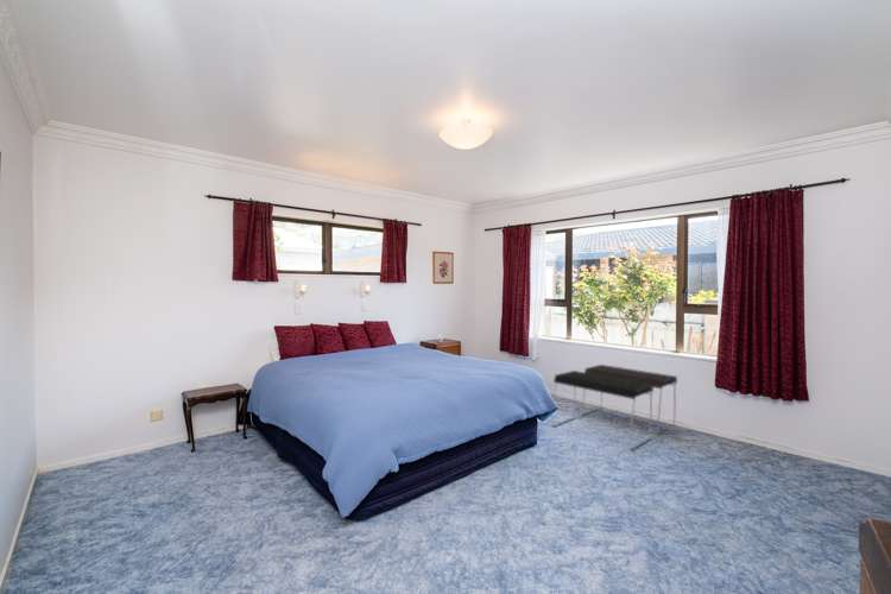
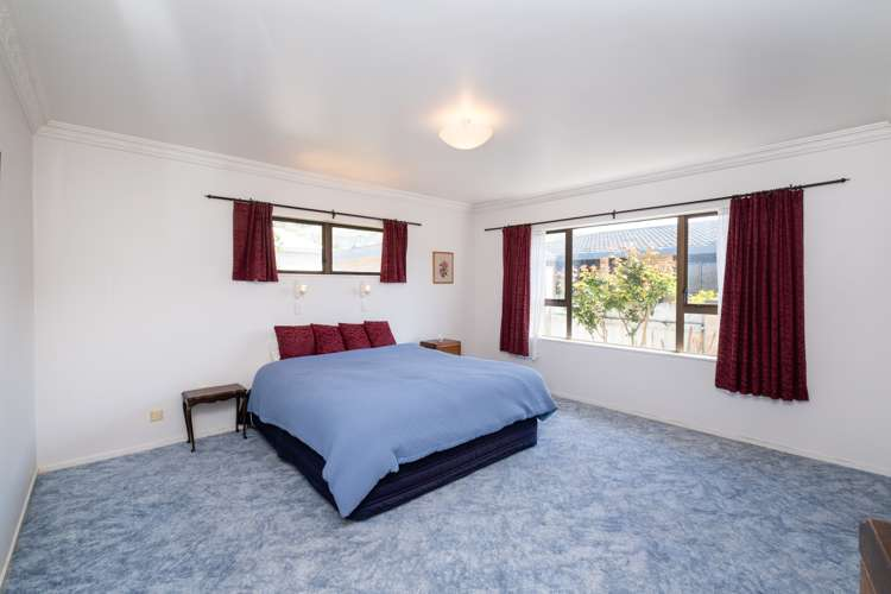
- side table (613, 394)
